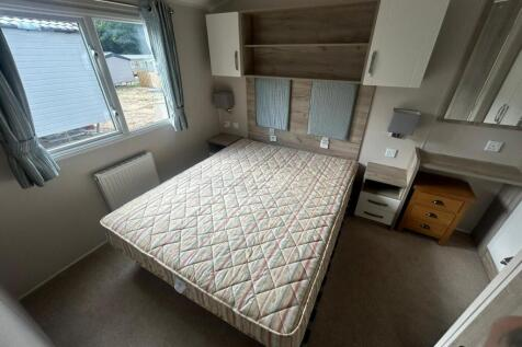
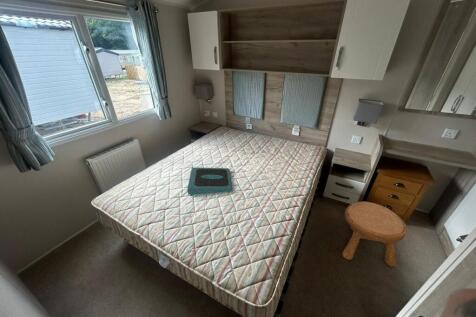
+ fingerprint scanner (210, 178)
+ stool (367, 229)
